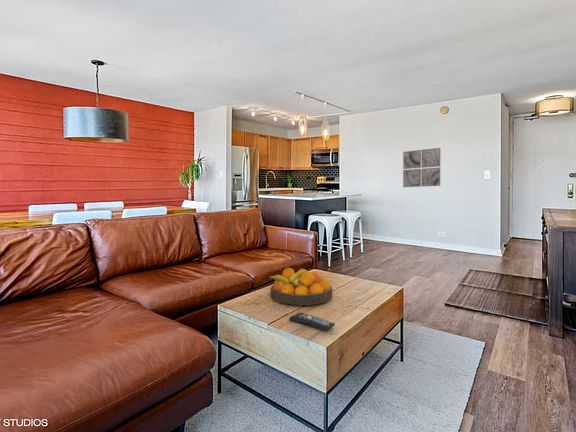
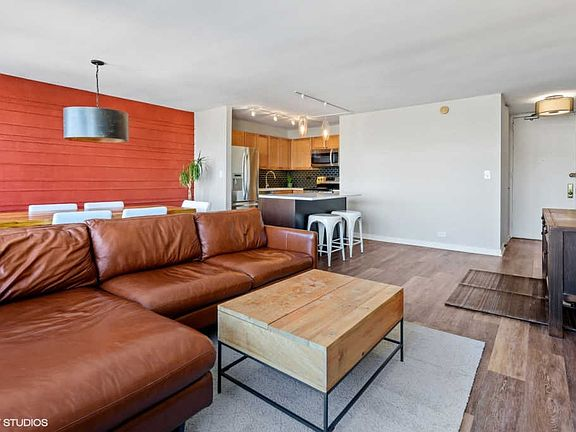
- wall art (421, 167)
- fruit bowl (301, 282)
- remote control (311, 320)
